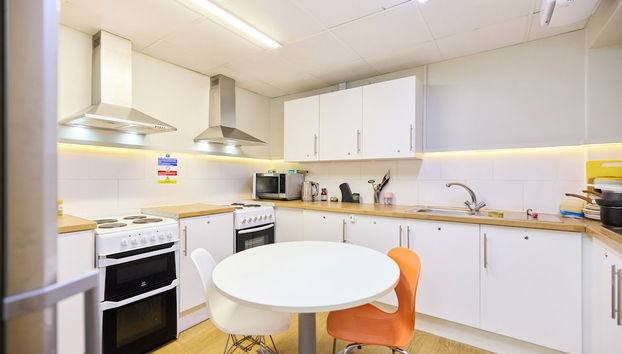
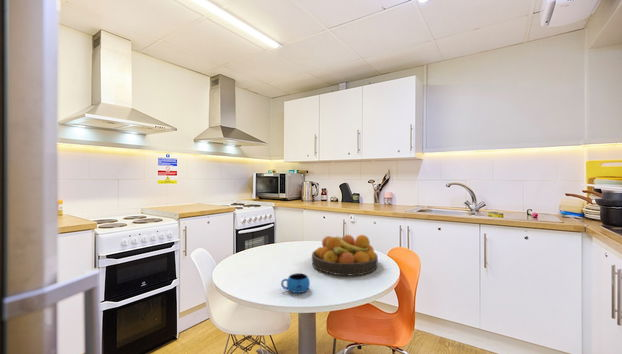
+ fruit bowl (344, 249)
+ mug (295, 283)
